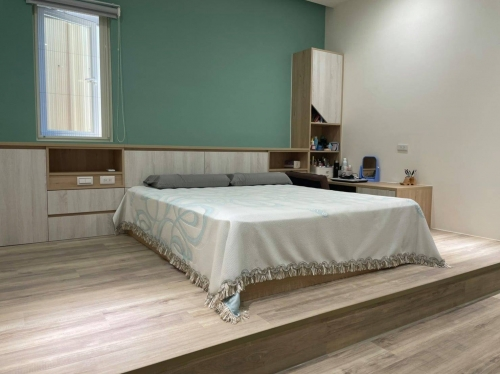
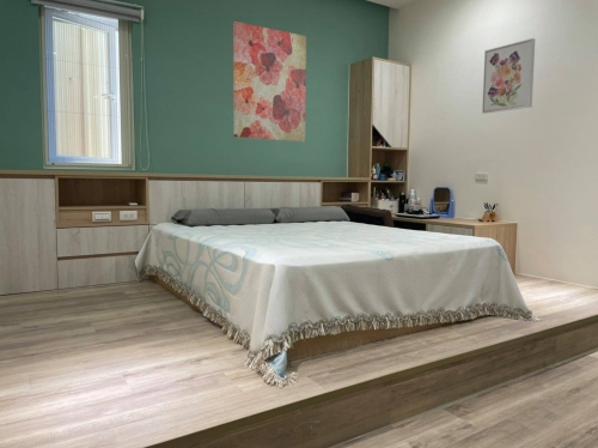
+ wall art (507, 78)
+ wall art (270, 84)
